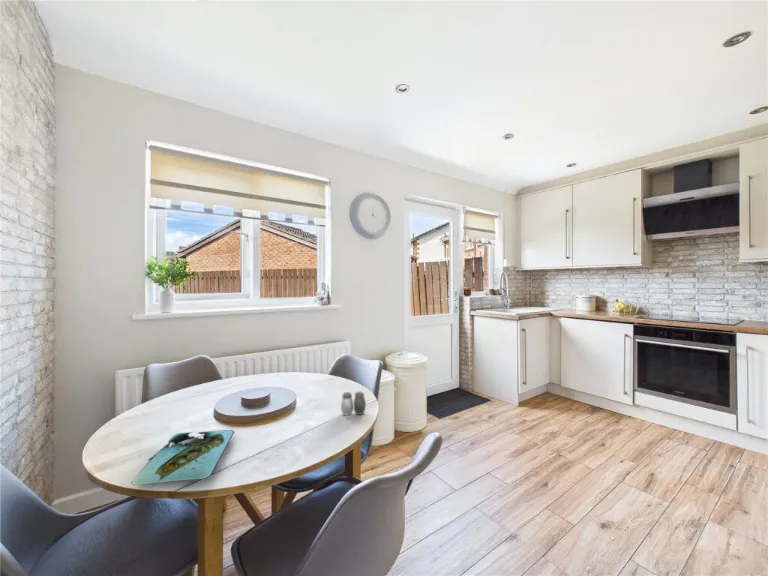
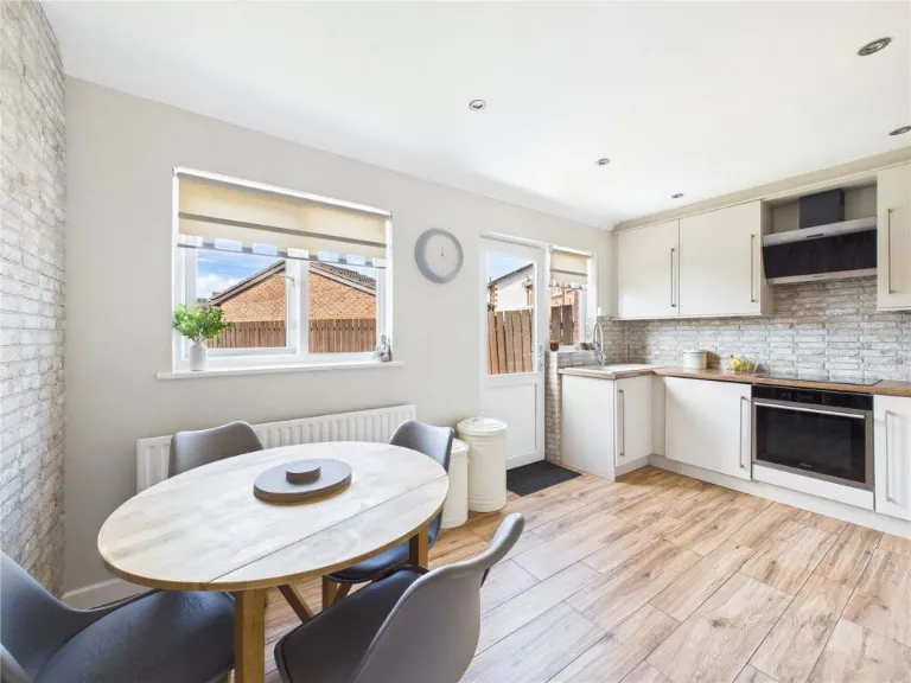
- salt and pepper shaker (352, 403)
- platter (189, 452)
